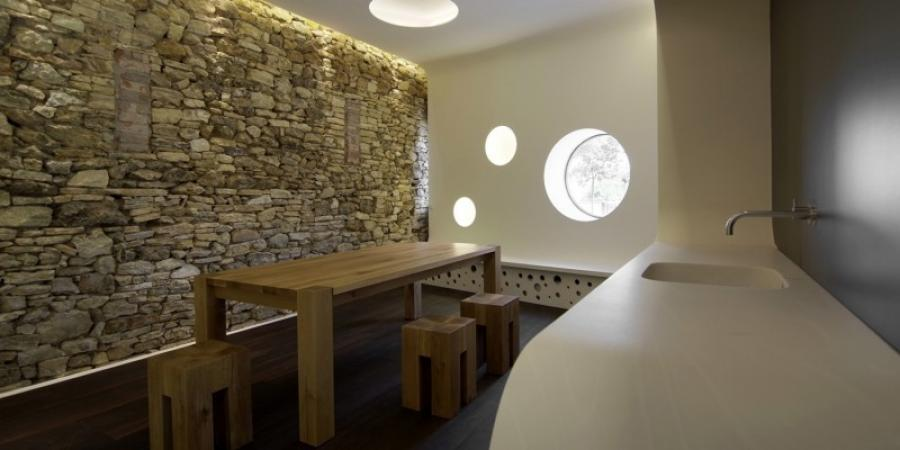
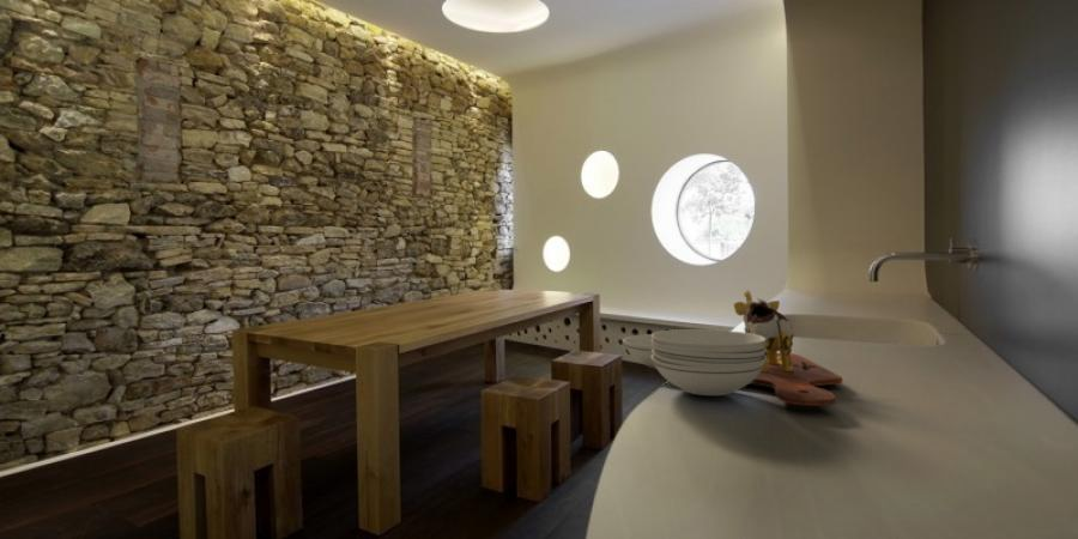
+ cutting board (721, 334)
